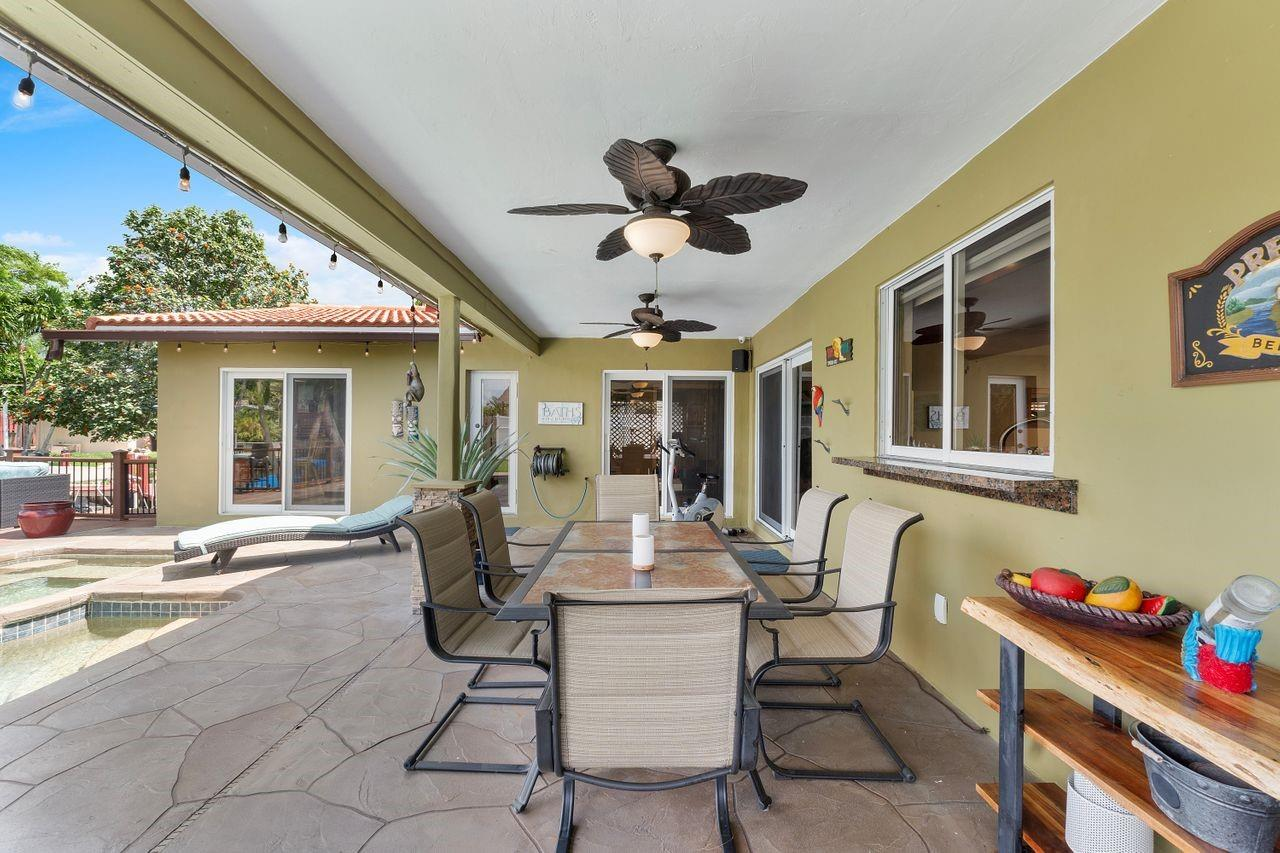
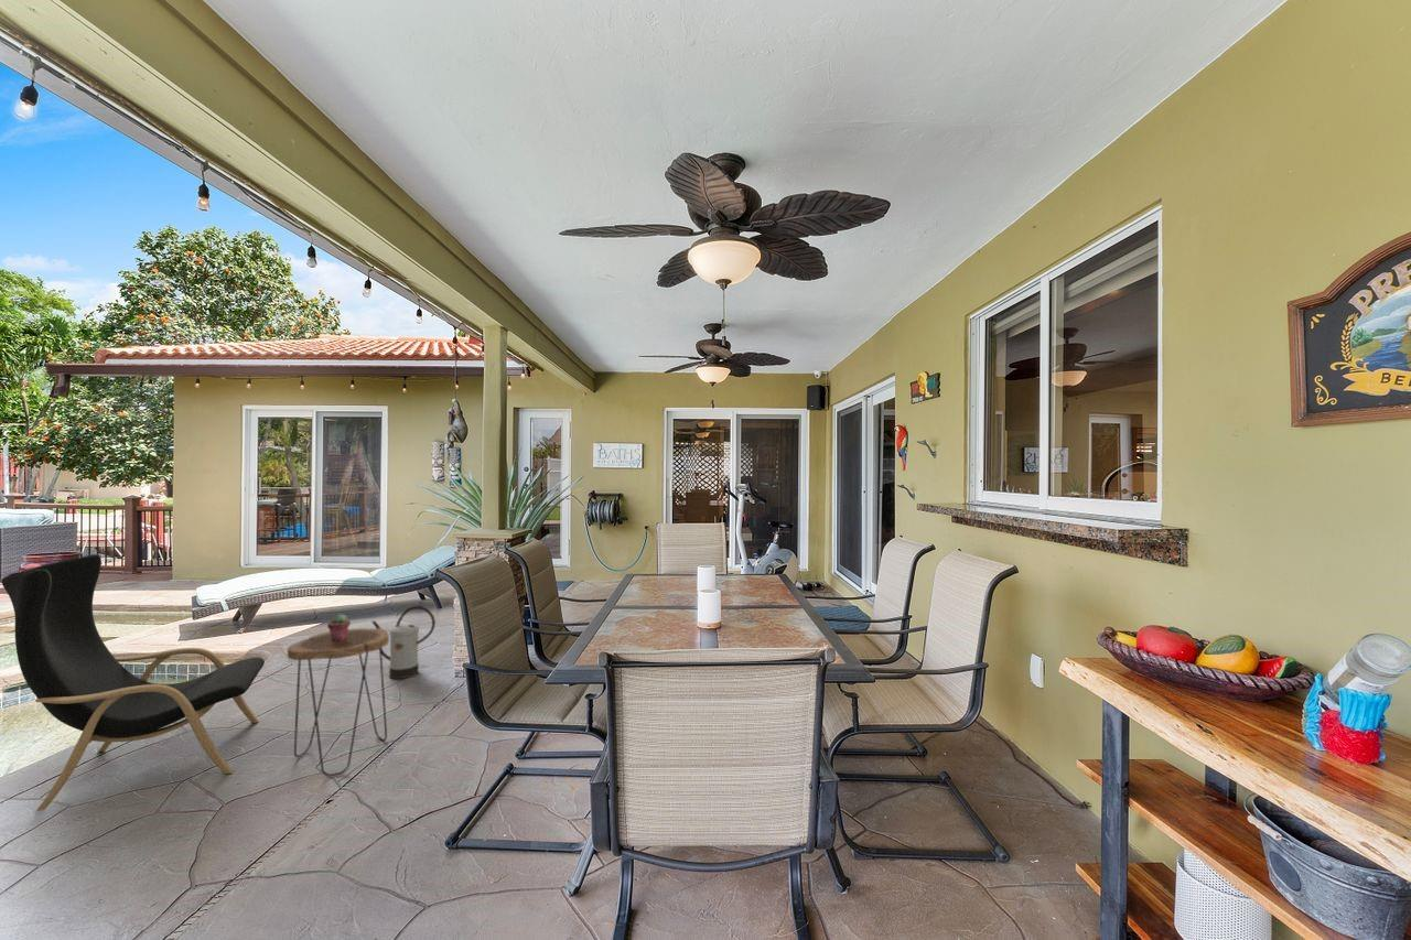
+ side table (323, 691)
+ lounge chair (140, 659)
+ potted succulent (338, 626)
+ watering can (402, 640)
